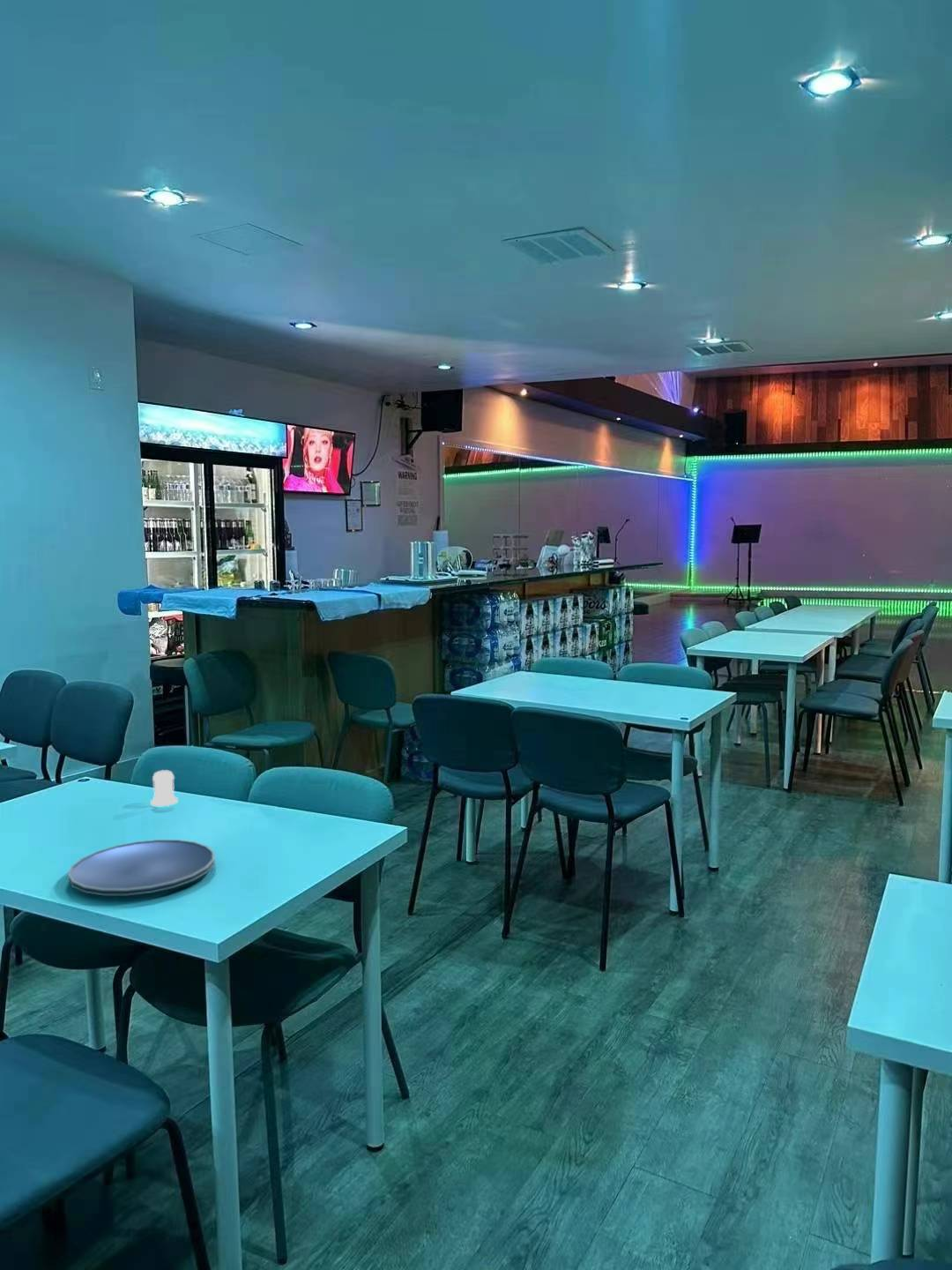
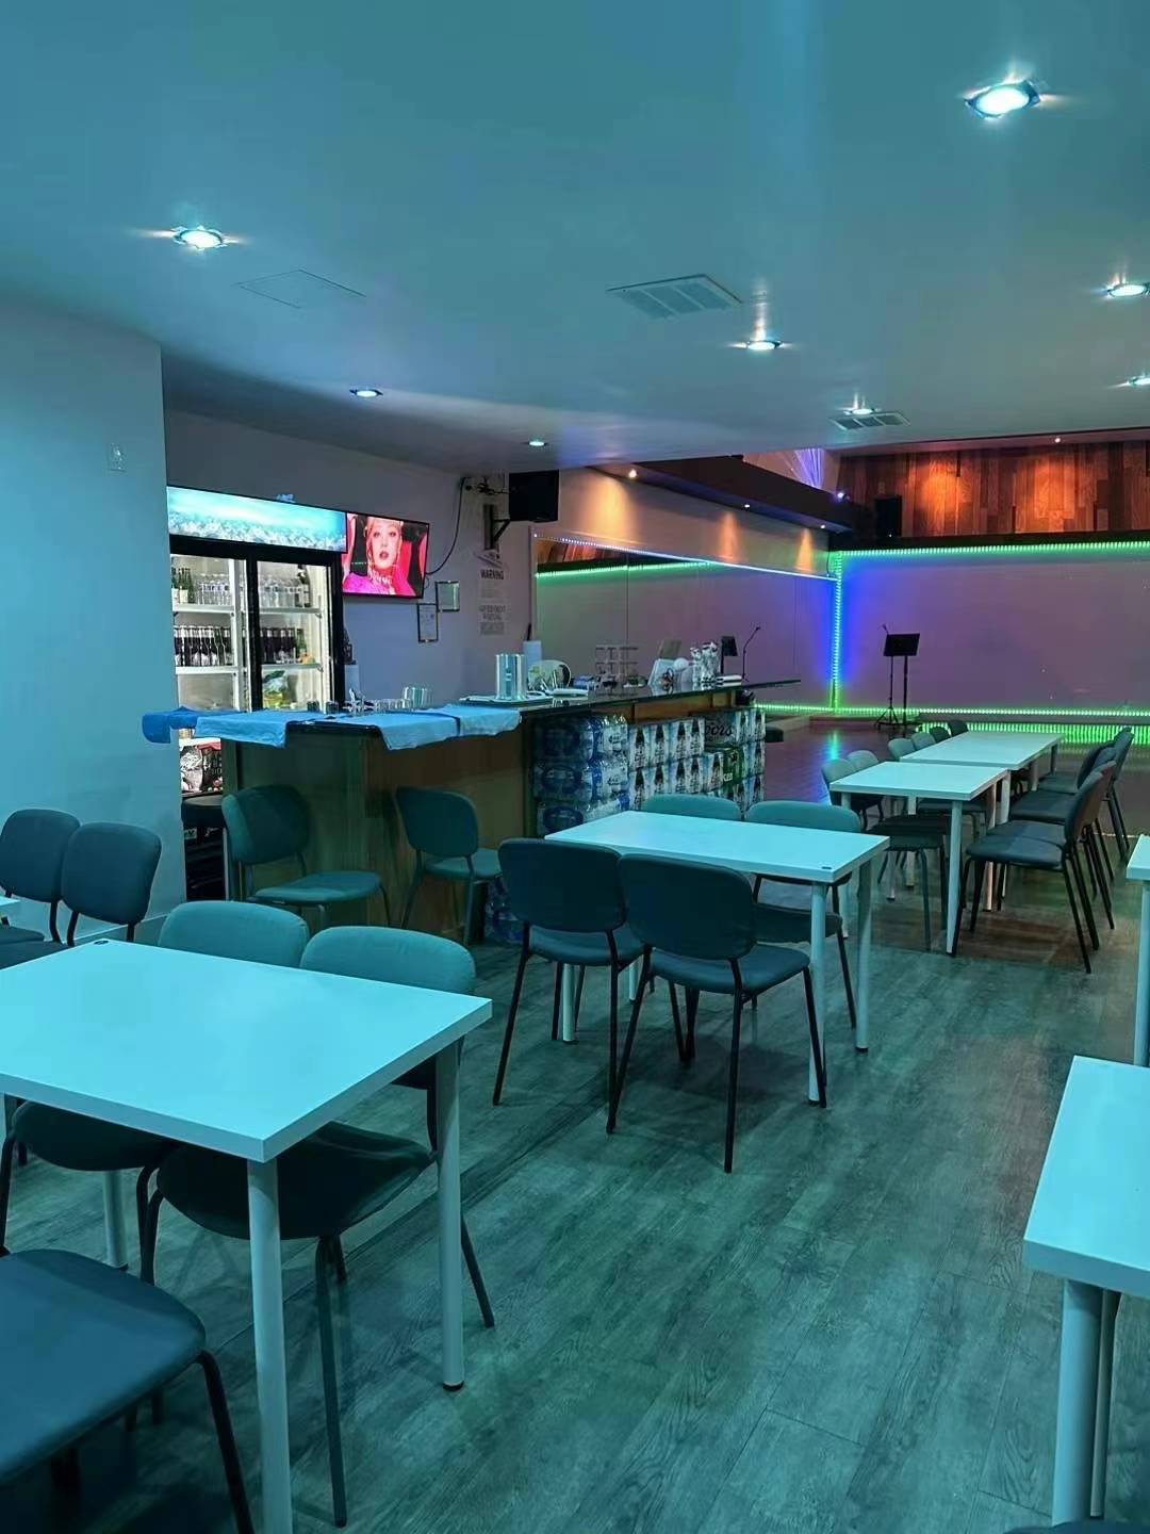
- salt shaker (163, 787)
- plate (144, 867)
